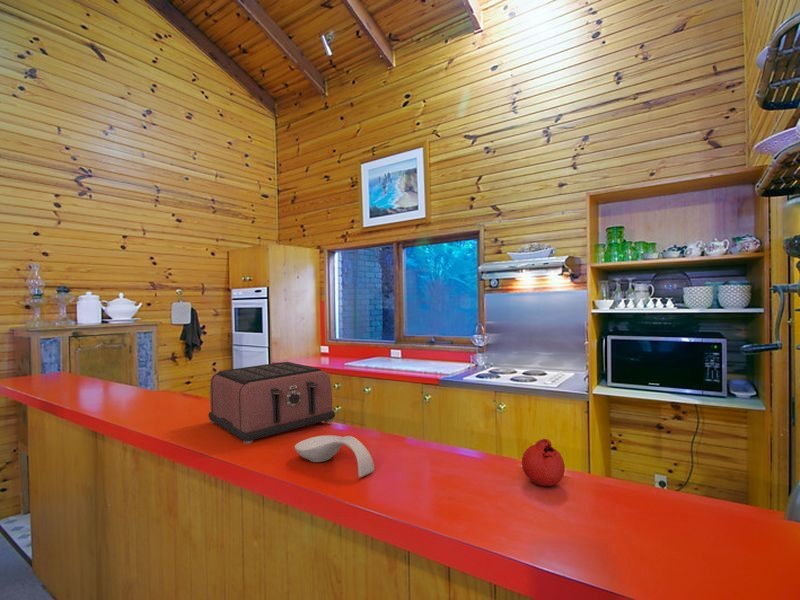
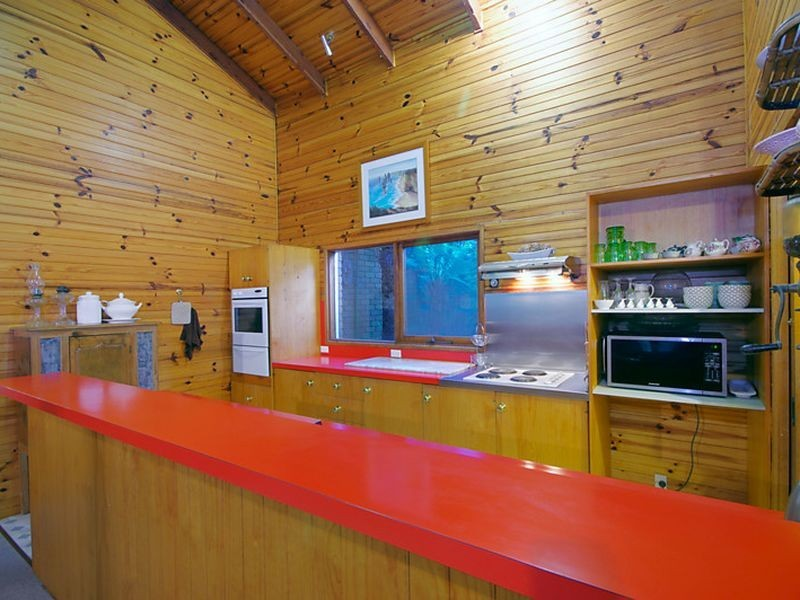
- toaster (272, 396)
- fruit (542, 461)
- spoon rest (334, 448)
